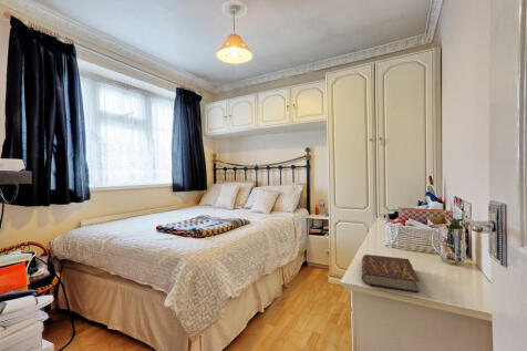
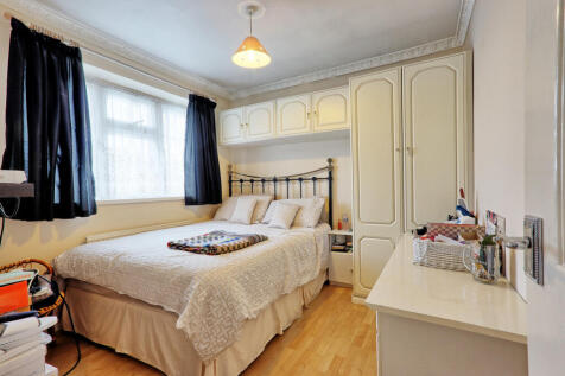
- book (386, 270)
